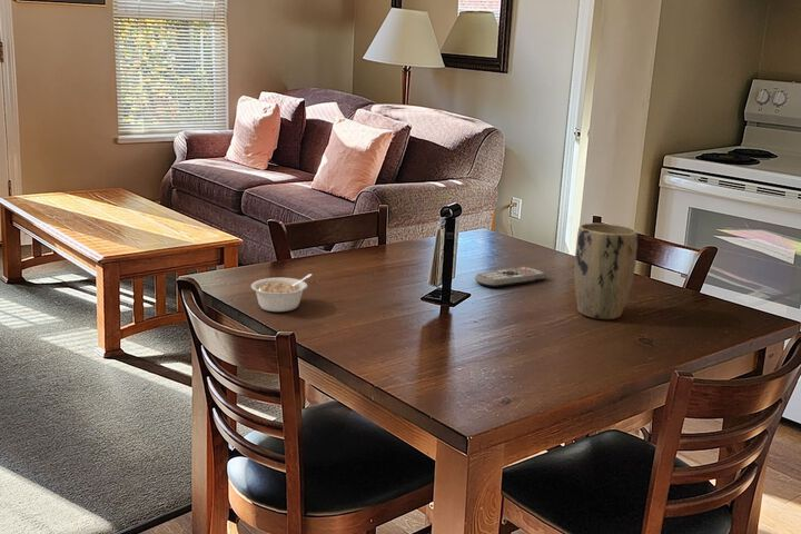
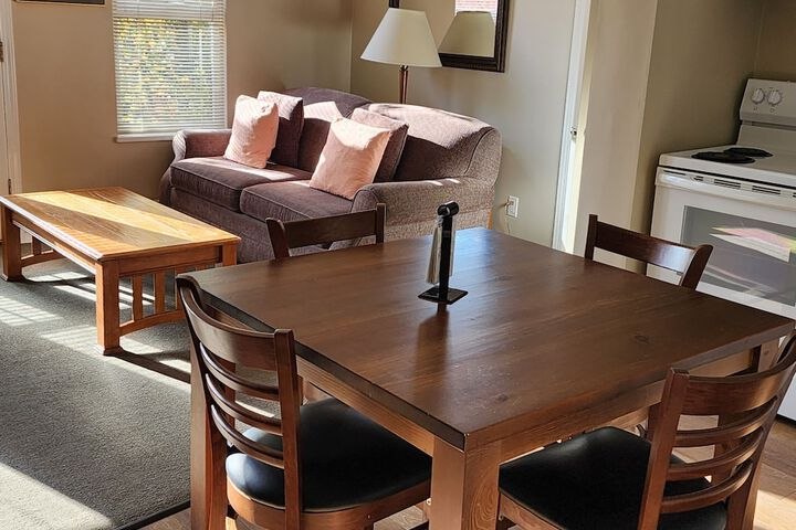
- plant pot (603, 271)
- legume (279, 293)
- remote control (508, 277)
